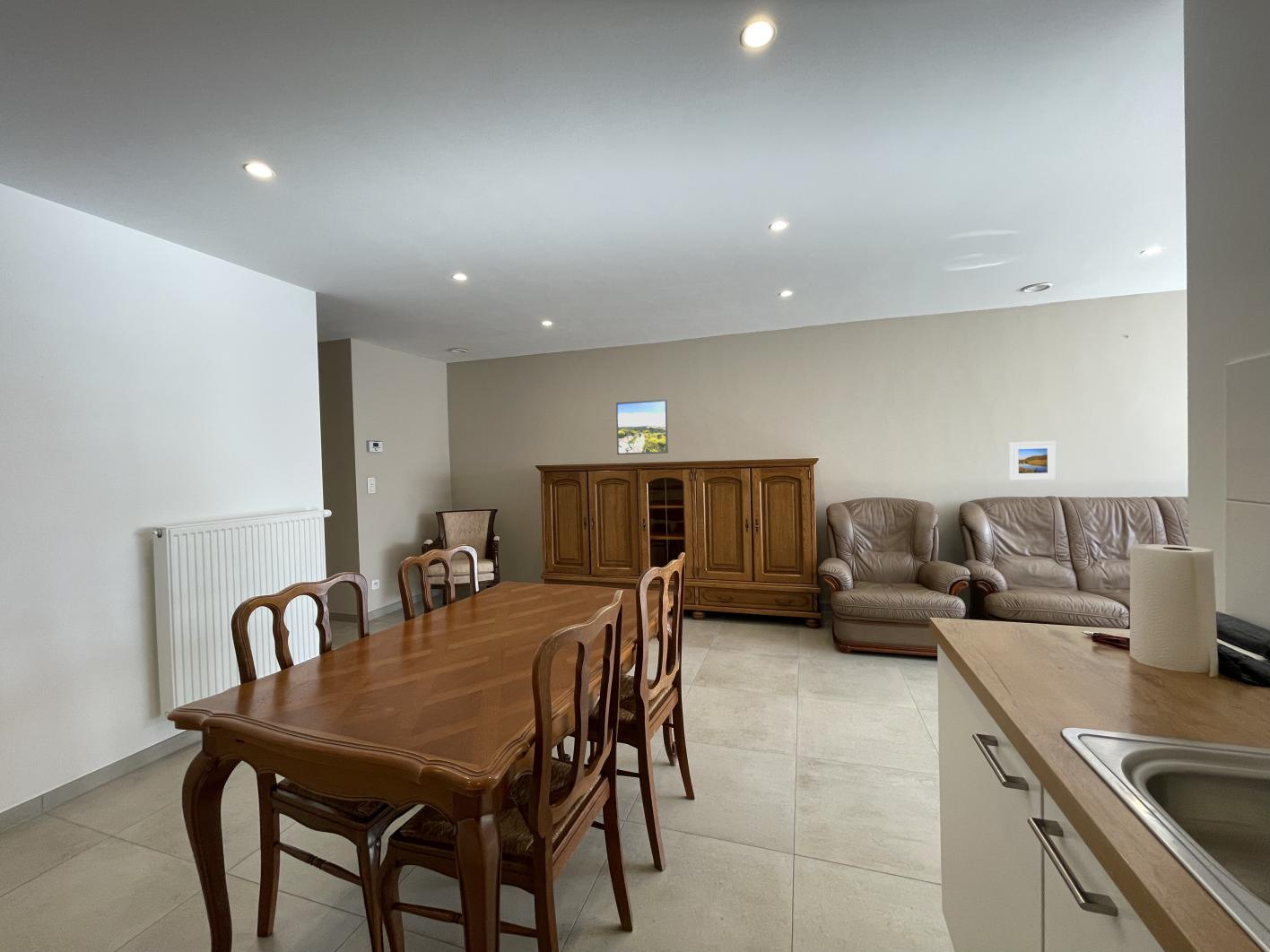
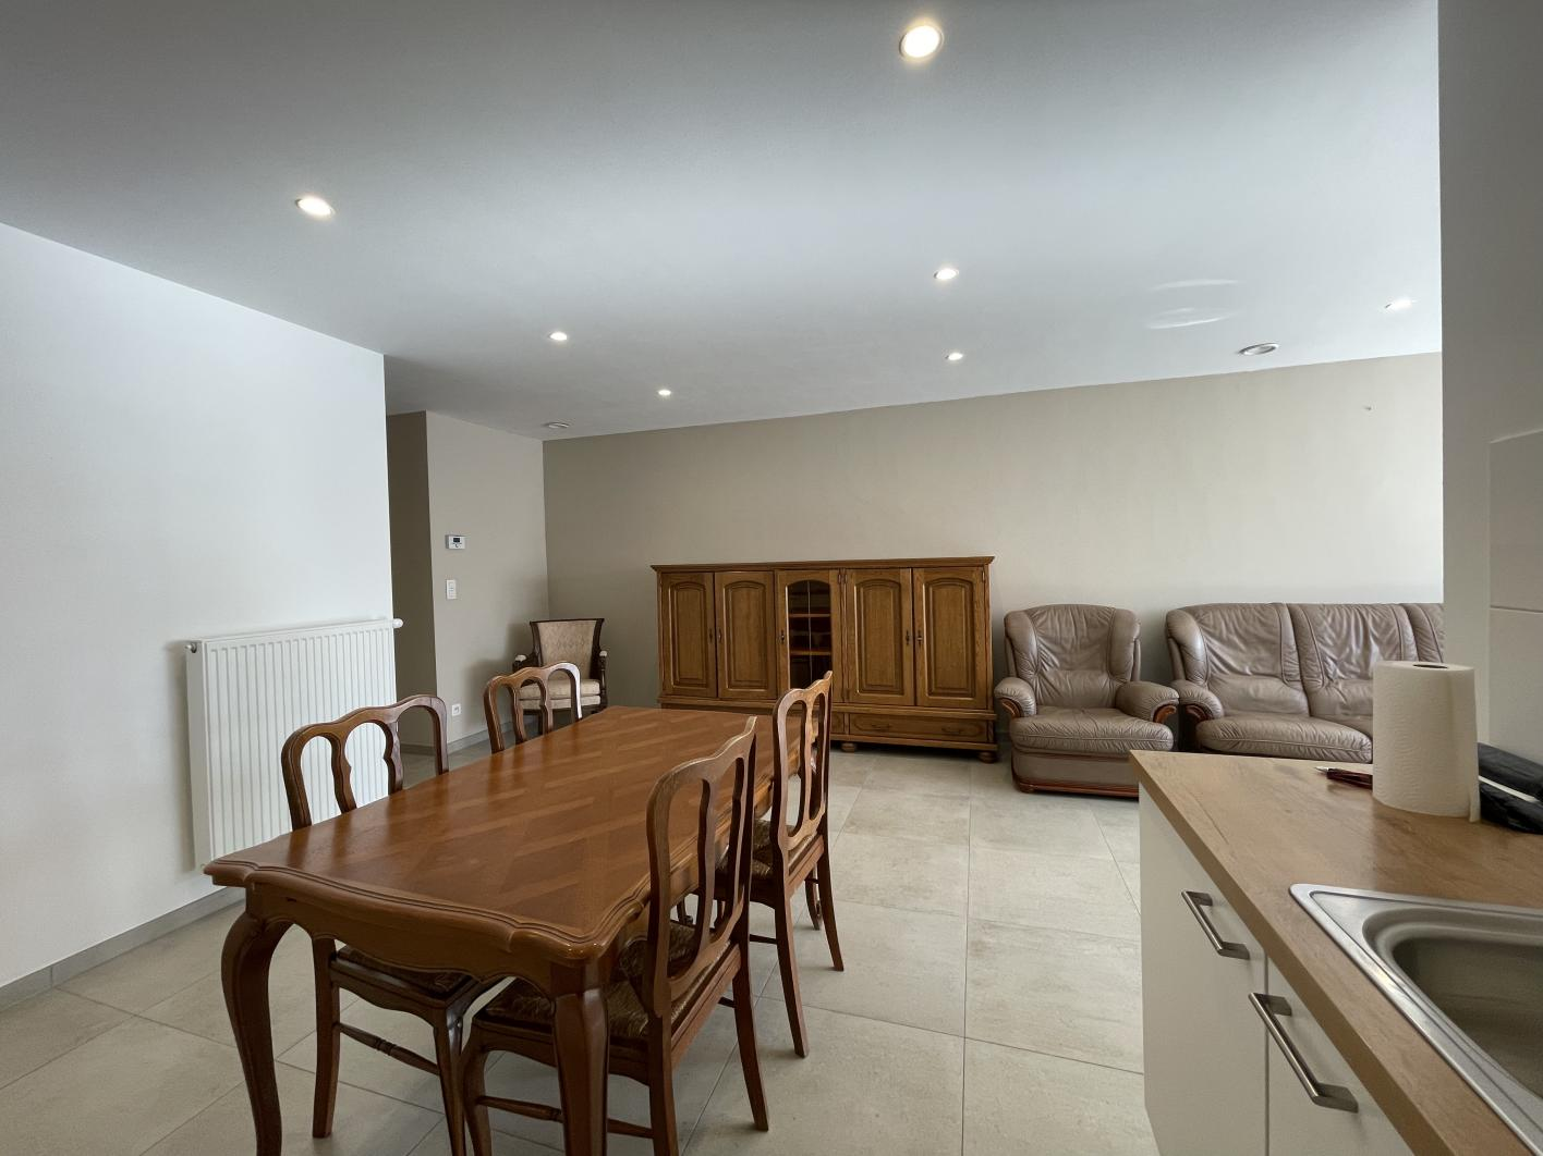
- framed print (641, 428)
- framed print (1032, 461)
